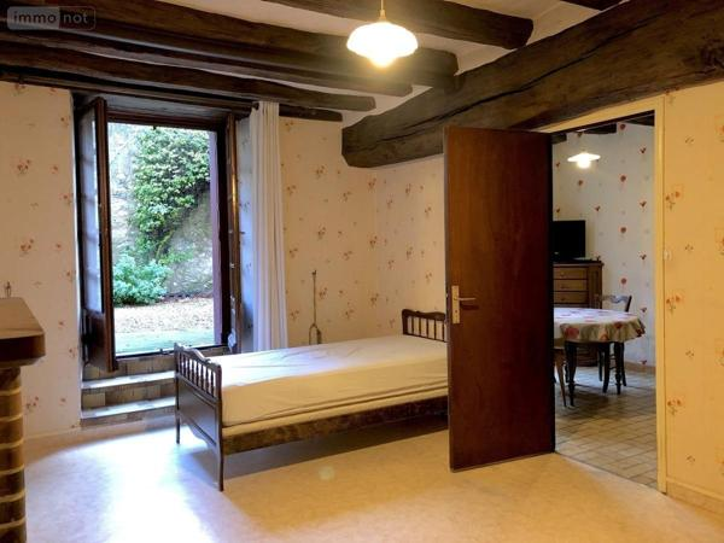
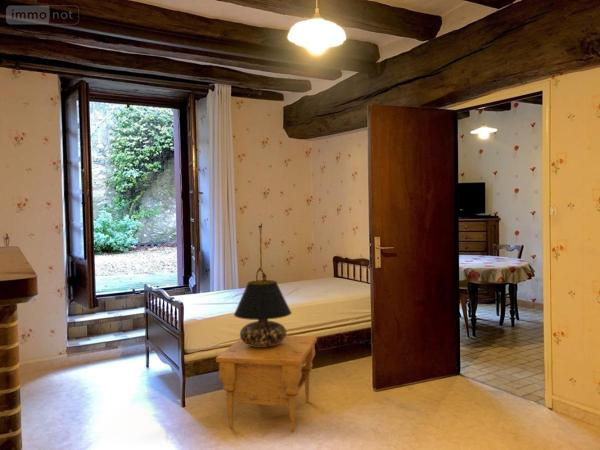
+ table lamp (262, 313)
+ nightstand (270, 380)
